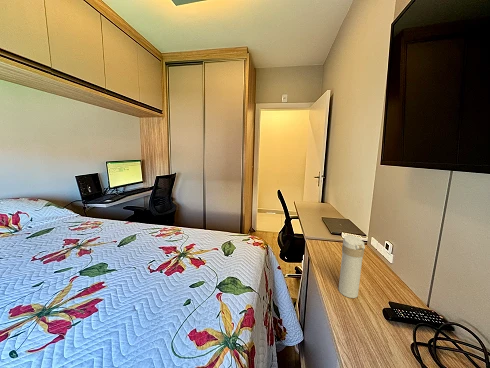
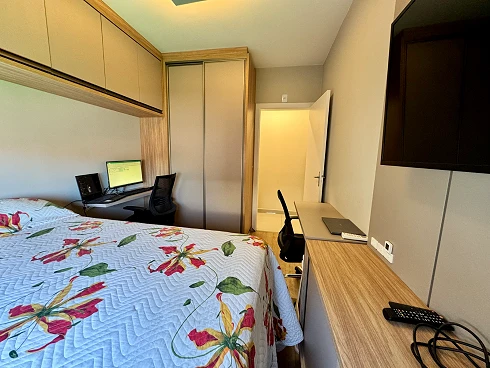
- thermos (350, 265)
